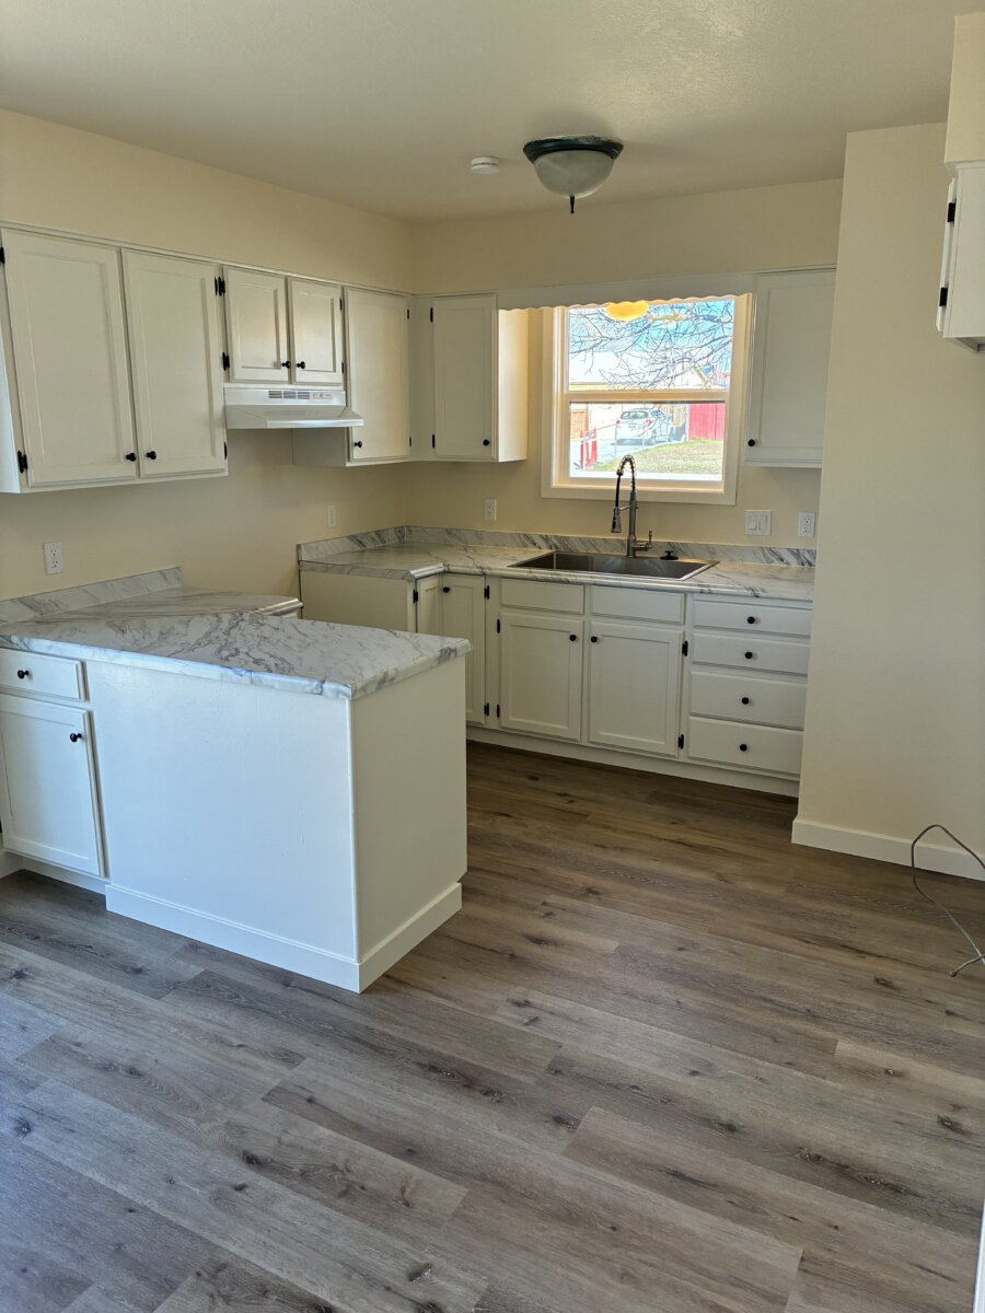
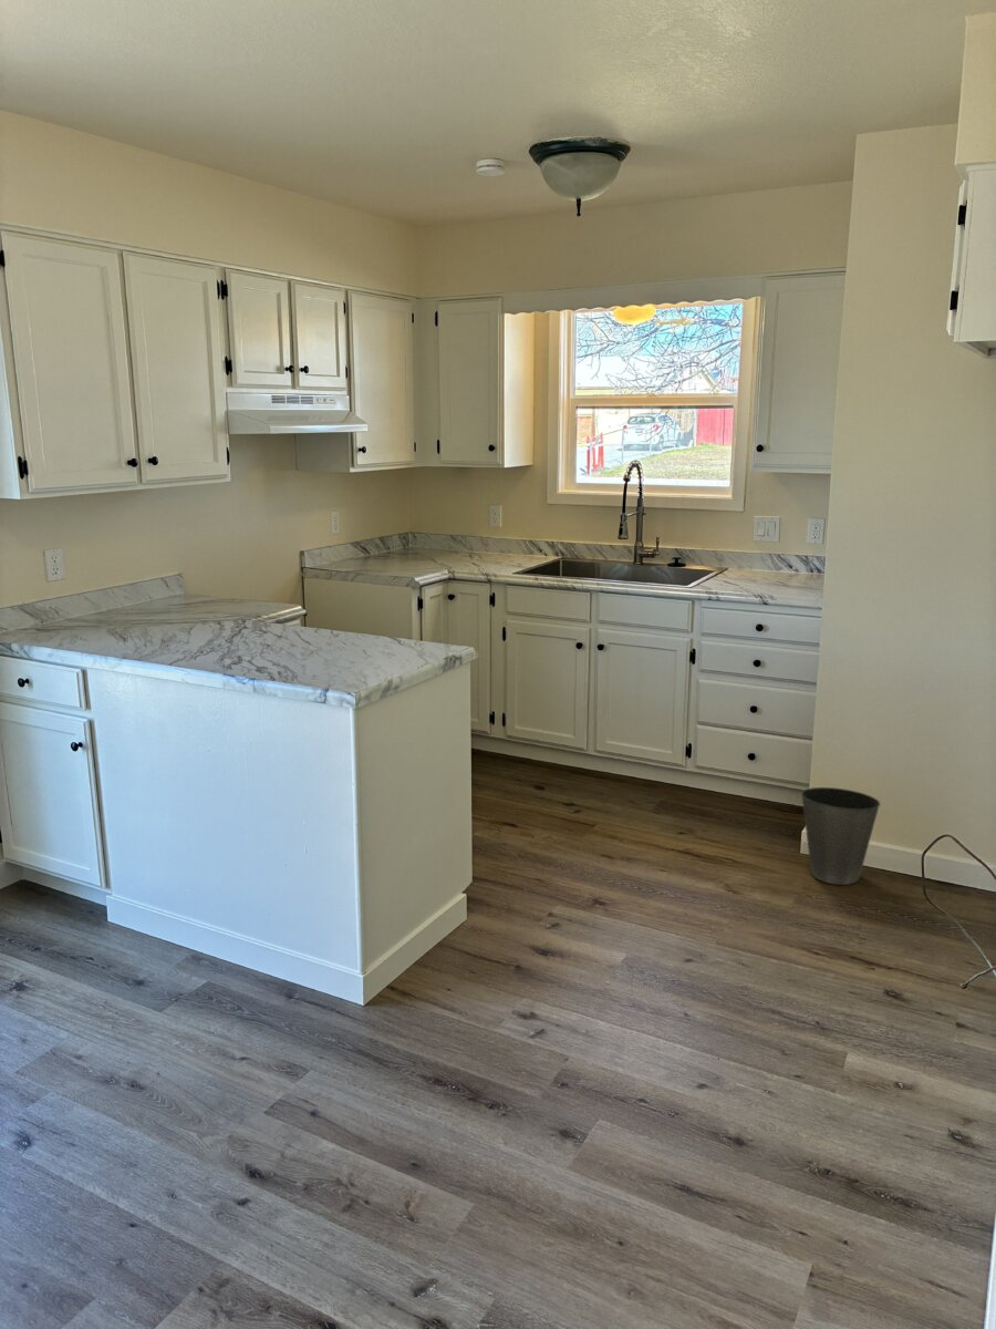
+ waste basket (837, 836)
